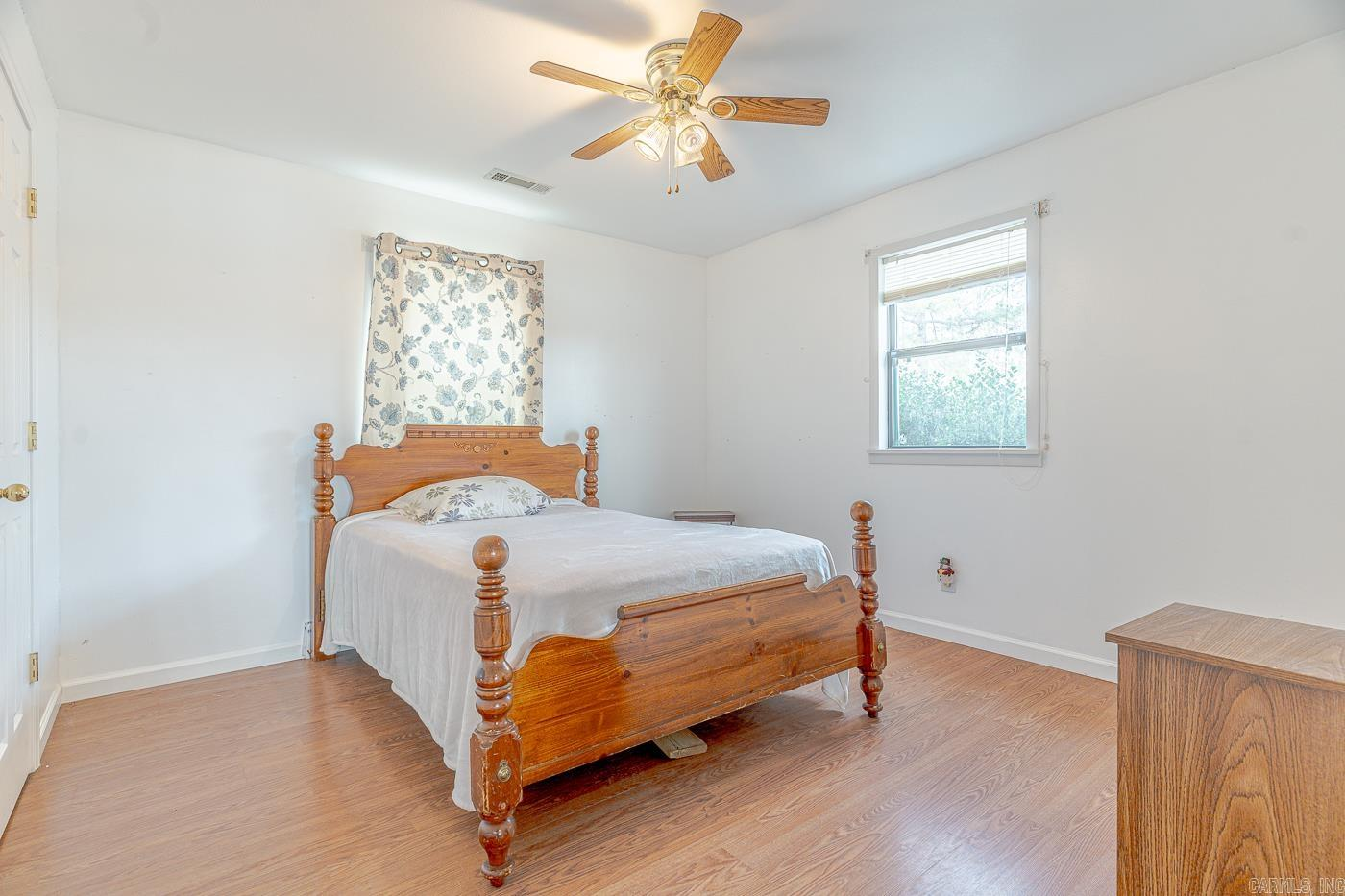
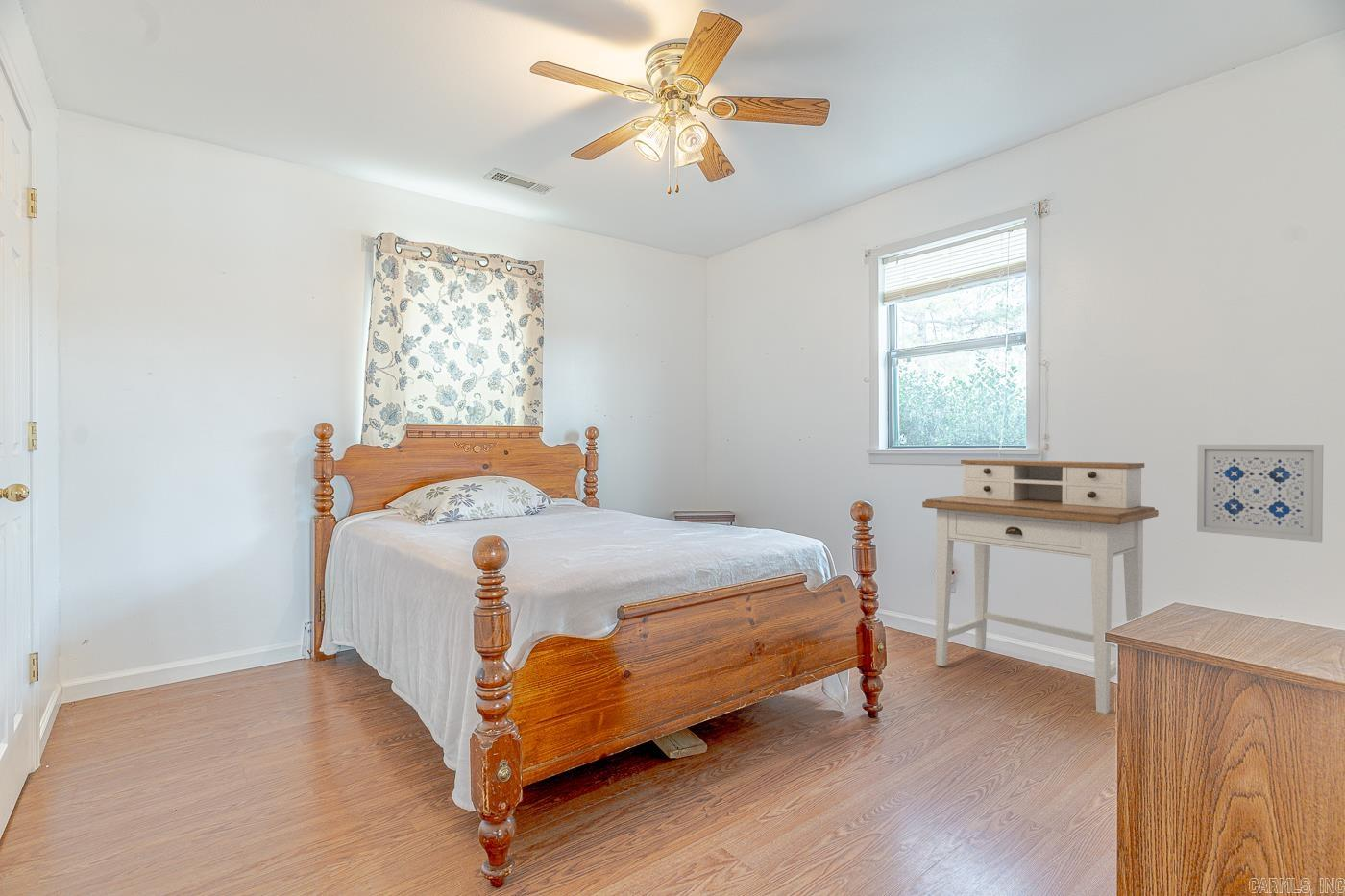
+ wall art (1257, 490)
+ desk (1033, 550)
